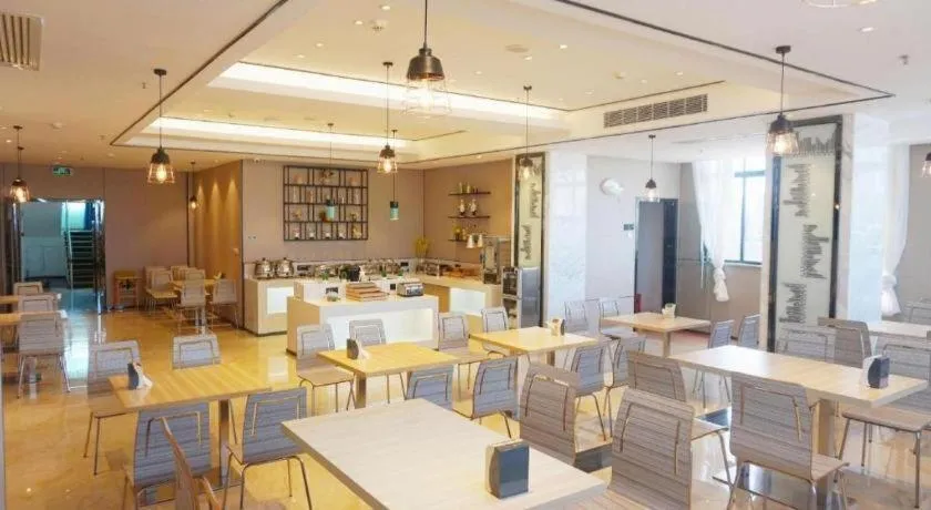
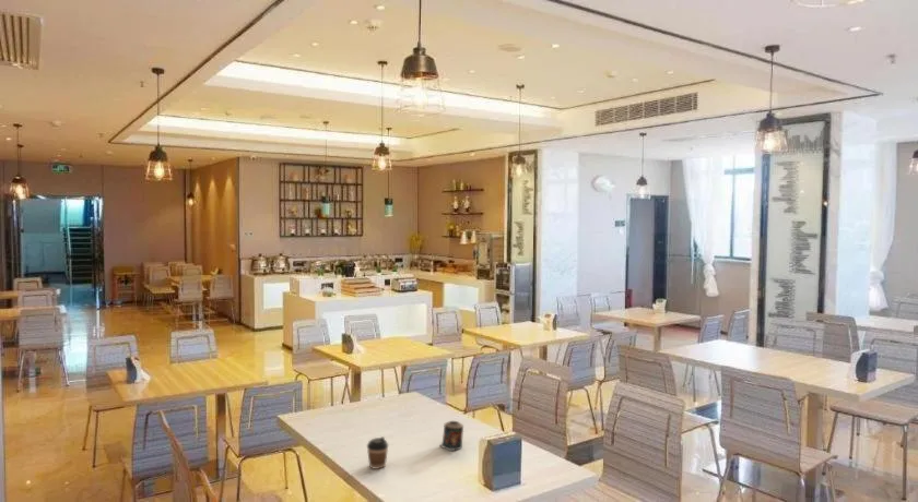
+ coffee cup (377, 452)
+ candle (451, 434)
